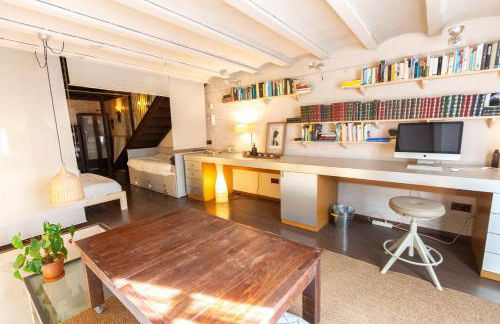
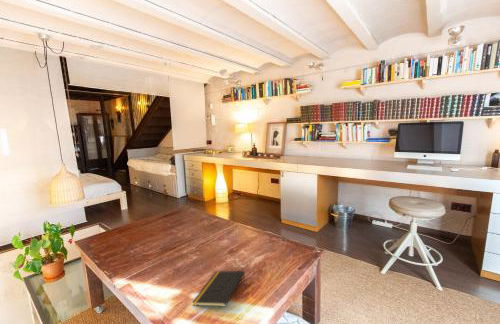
+ notepad (220, 286)
